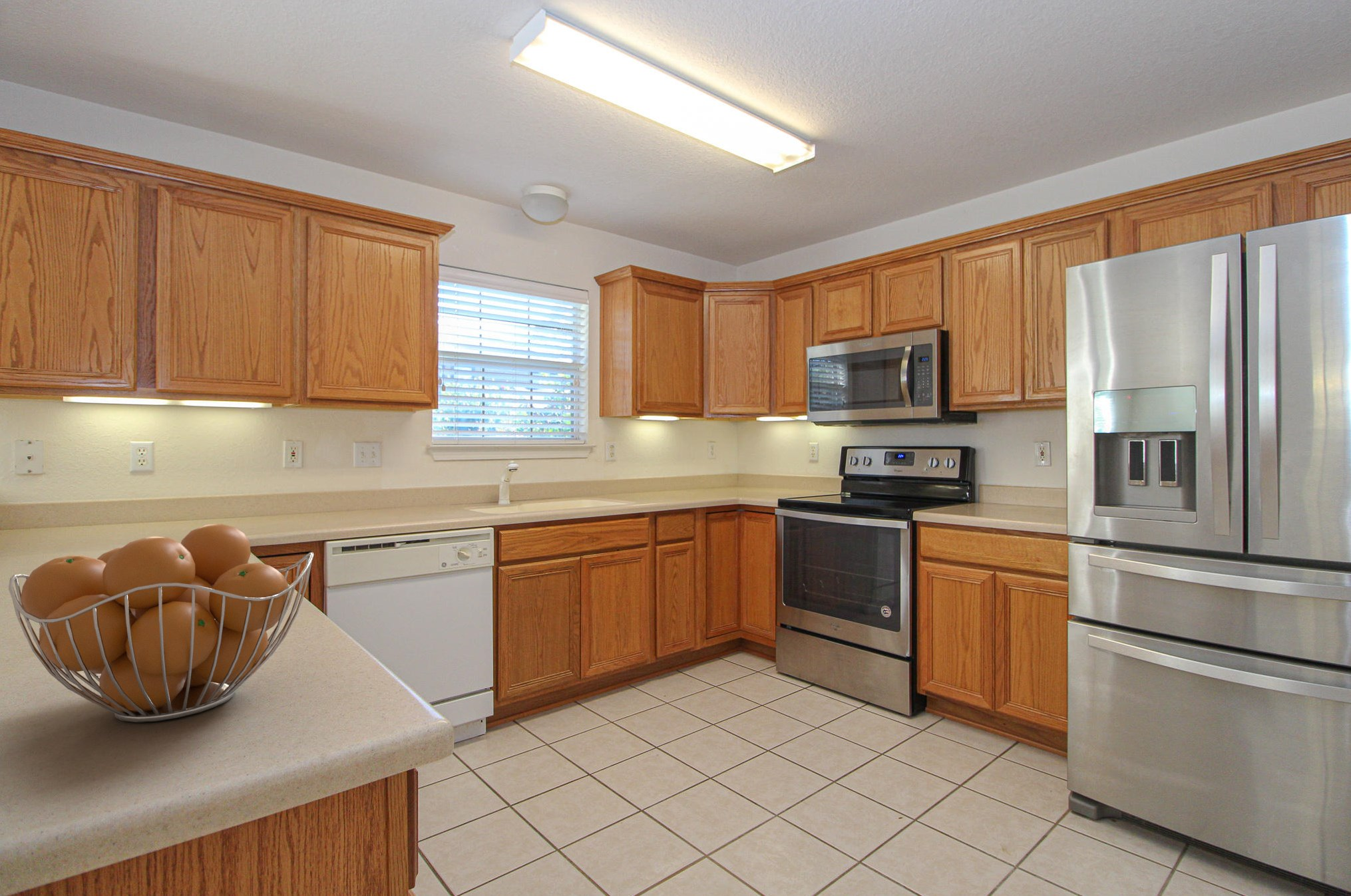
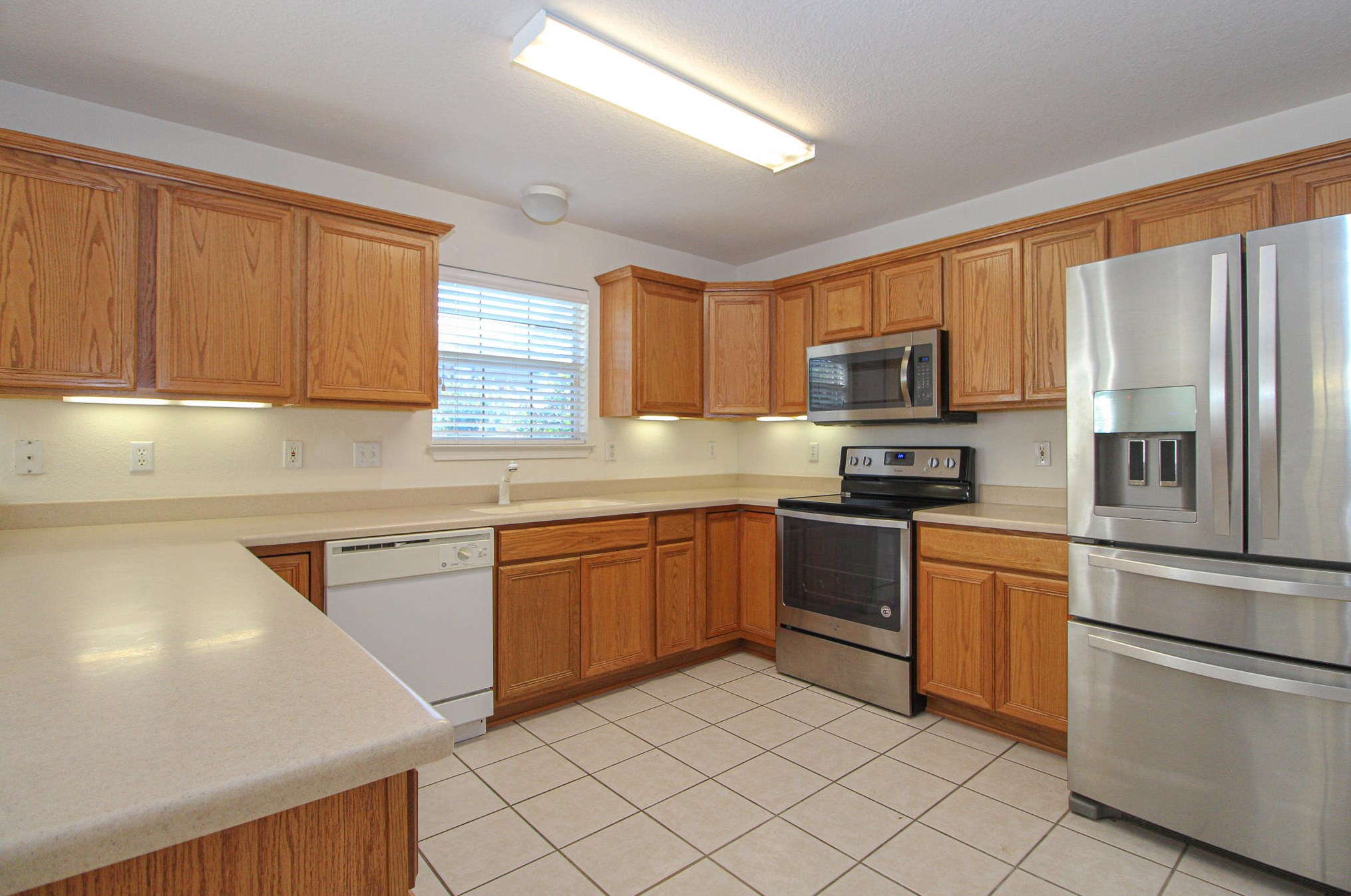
- fruit basket (178, 615)
